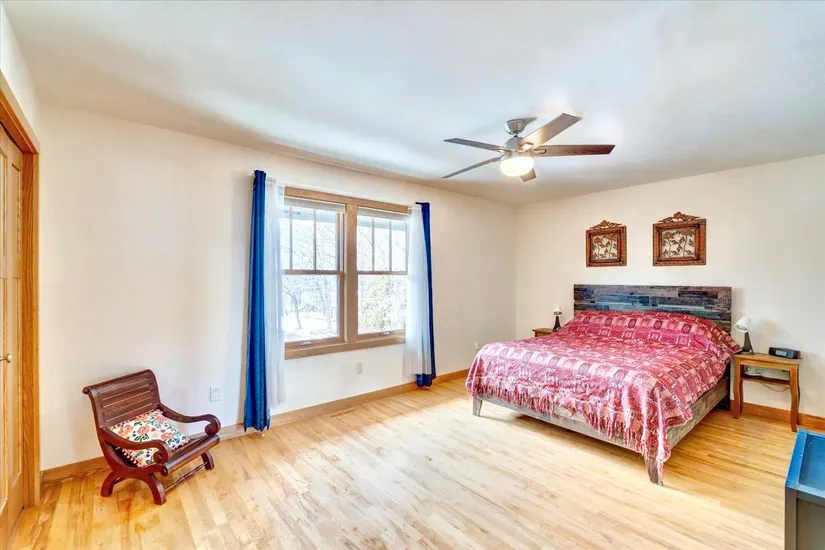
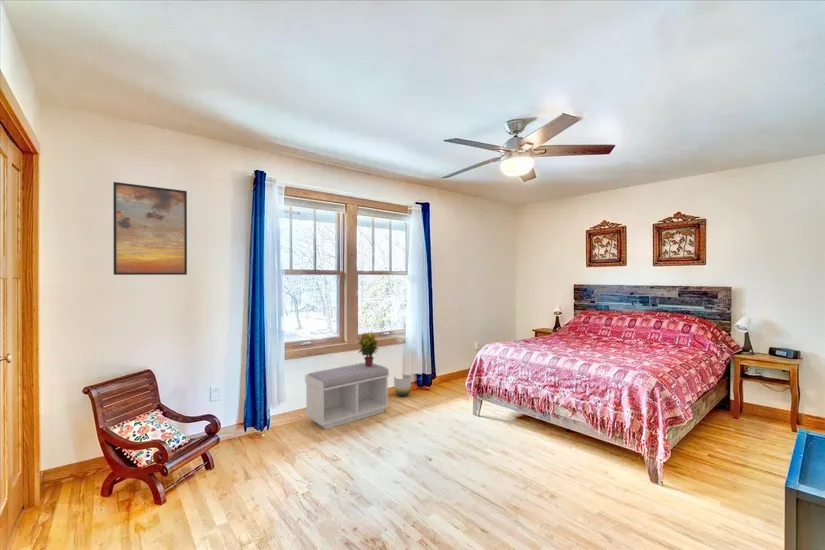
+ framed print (151, 230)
+ bench (348, 392)
+ potted plant (369, 348)
+ planter (402, 385)
